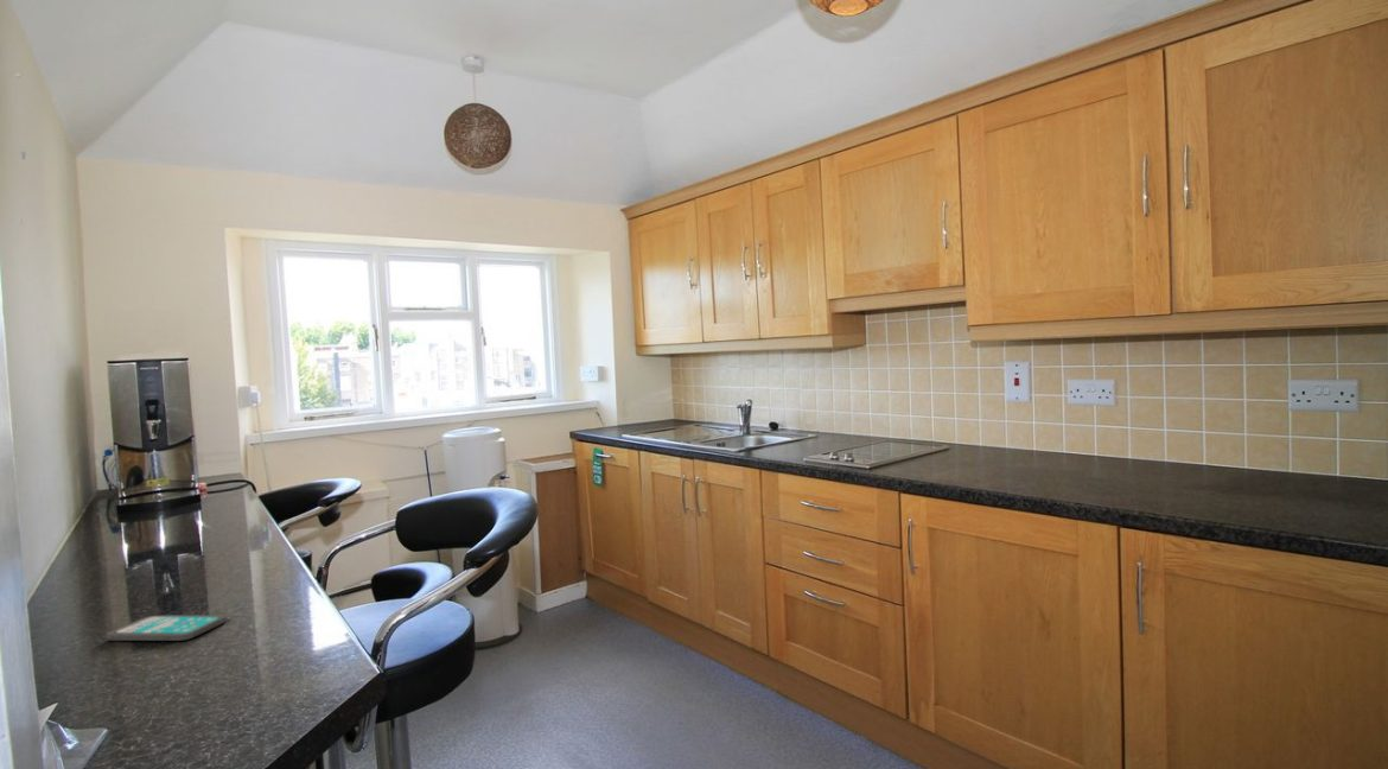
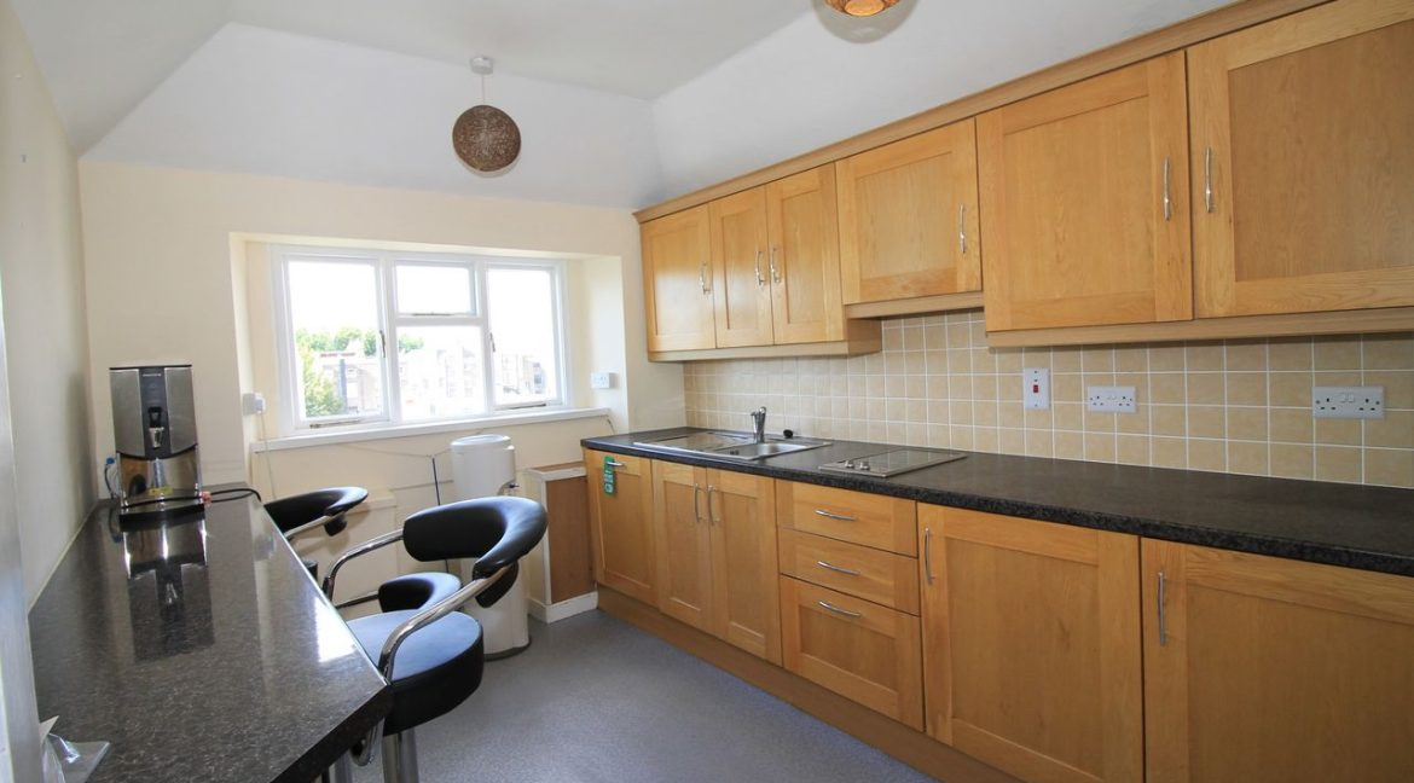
- smartphone (167, 627)
